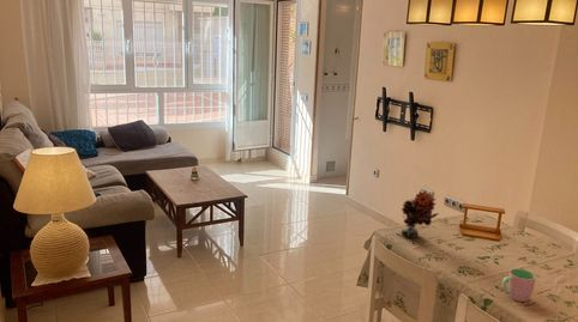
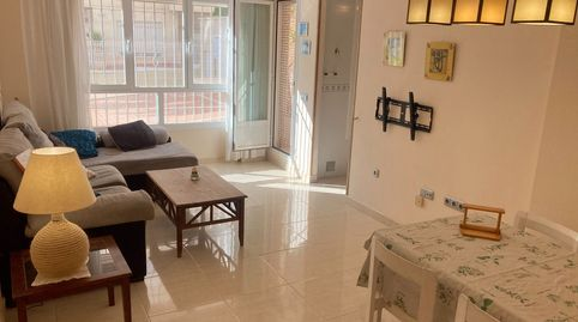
- artificial flower (417, 213)
- cup (517, 285)
